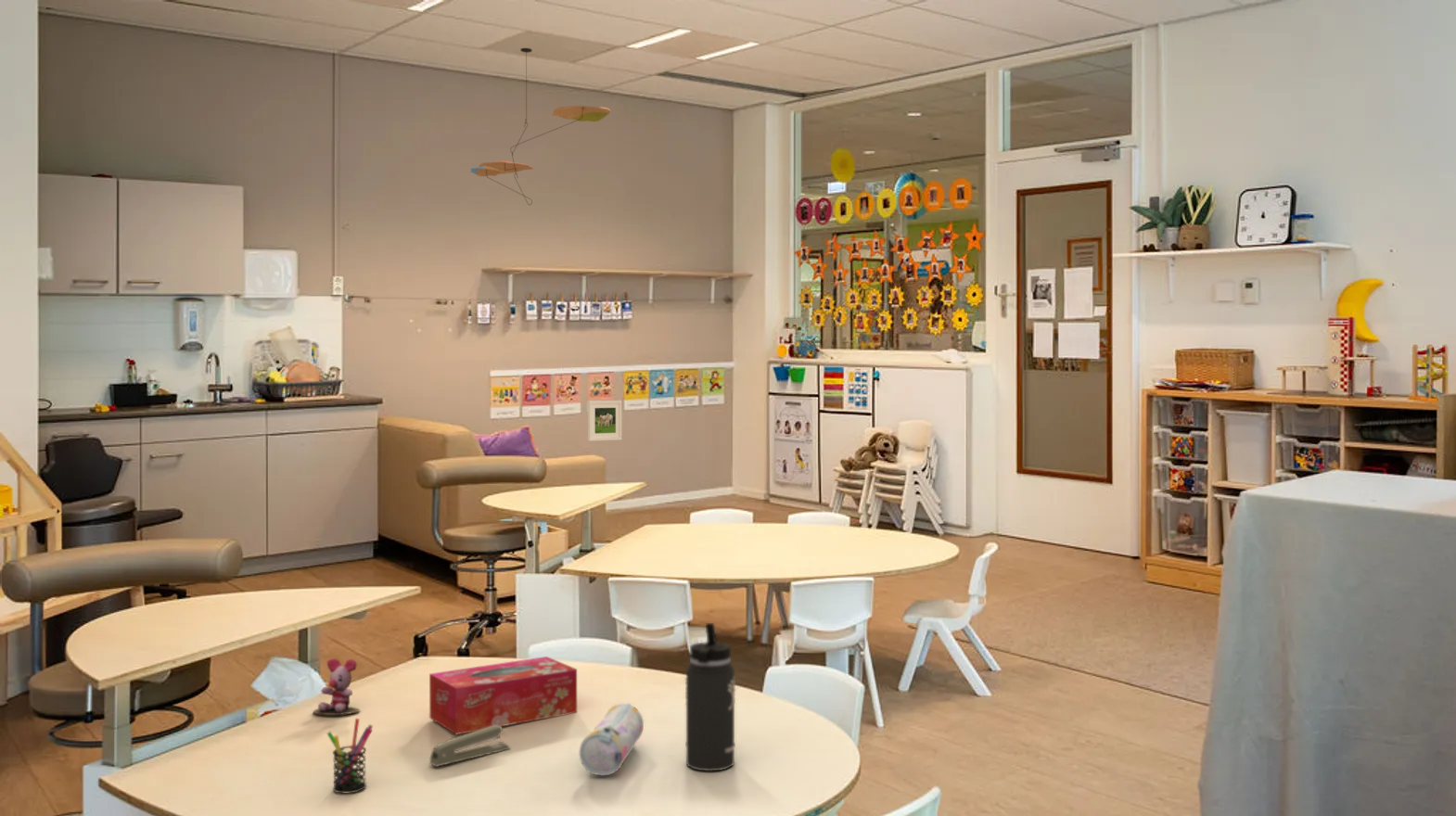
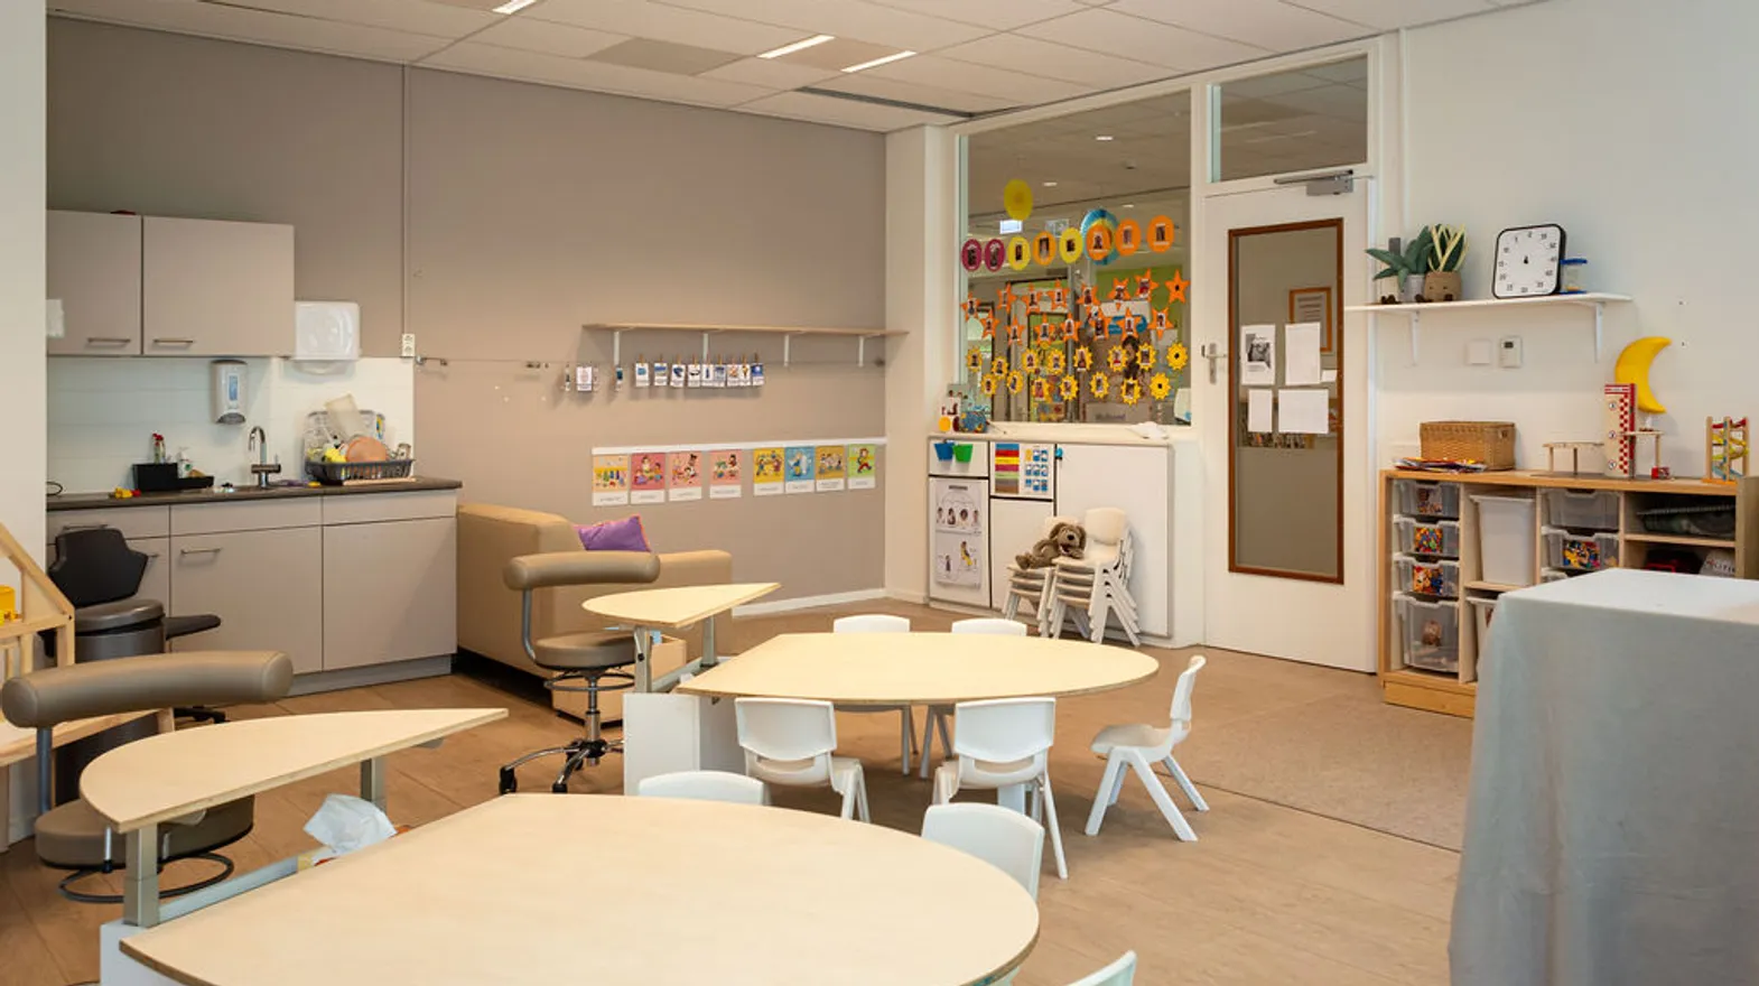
- stapler (470, 744)
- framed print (605, 420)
- ceiling mobile (543, 134)
- thermos bottle (709, 695)
- pencil case (612, 737)
- stuffed toy (350, 683)
- pen holder (347, 754)
- tissue box (504, 693)
